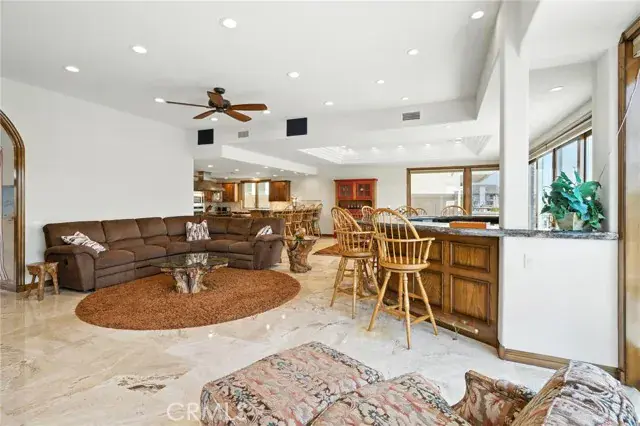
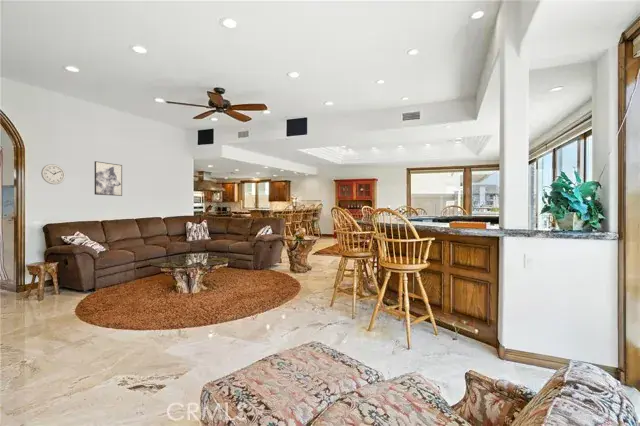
+ wall clock (53, 174)
+ wall art (108, 179)
